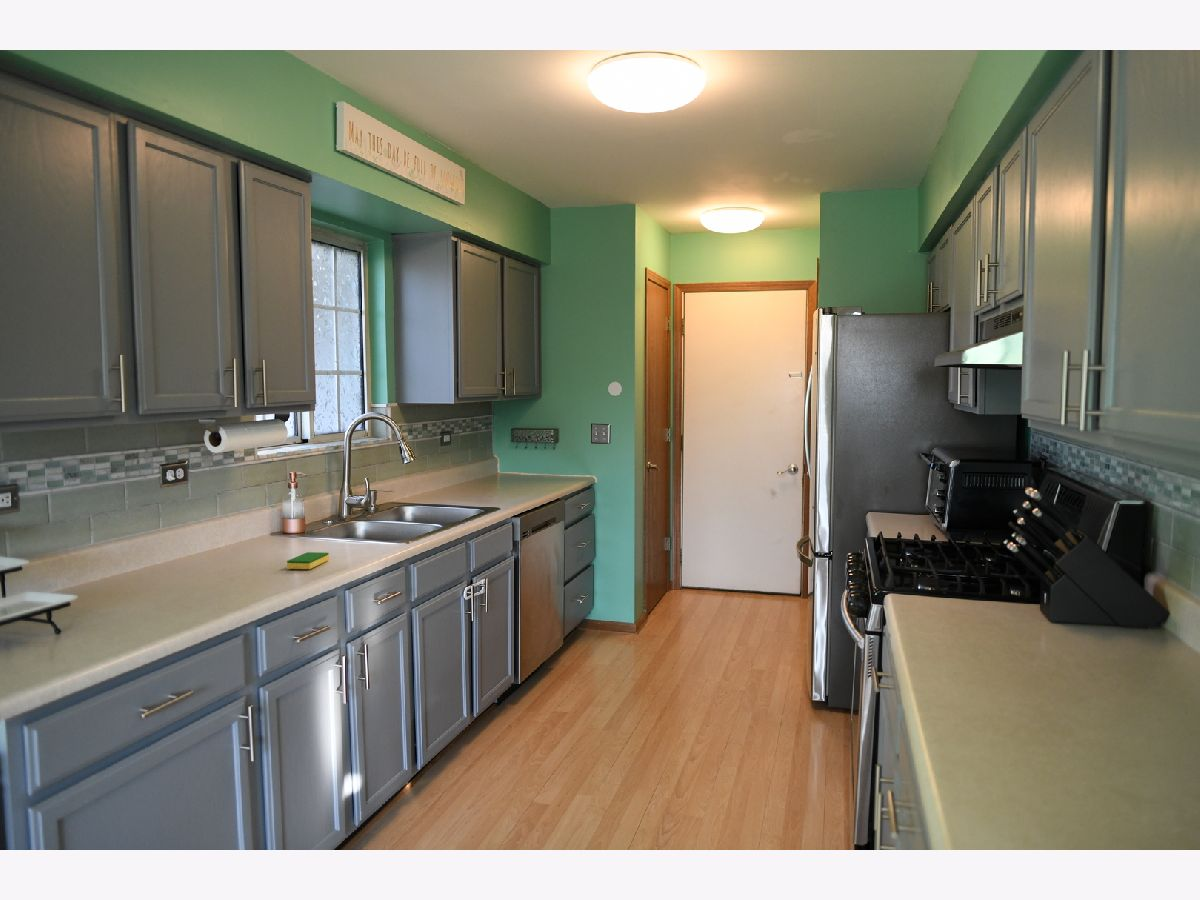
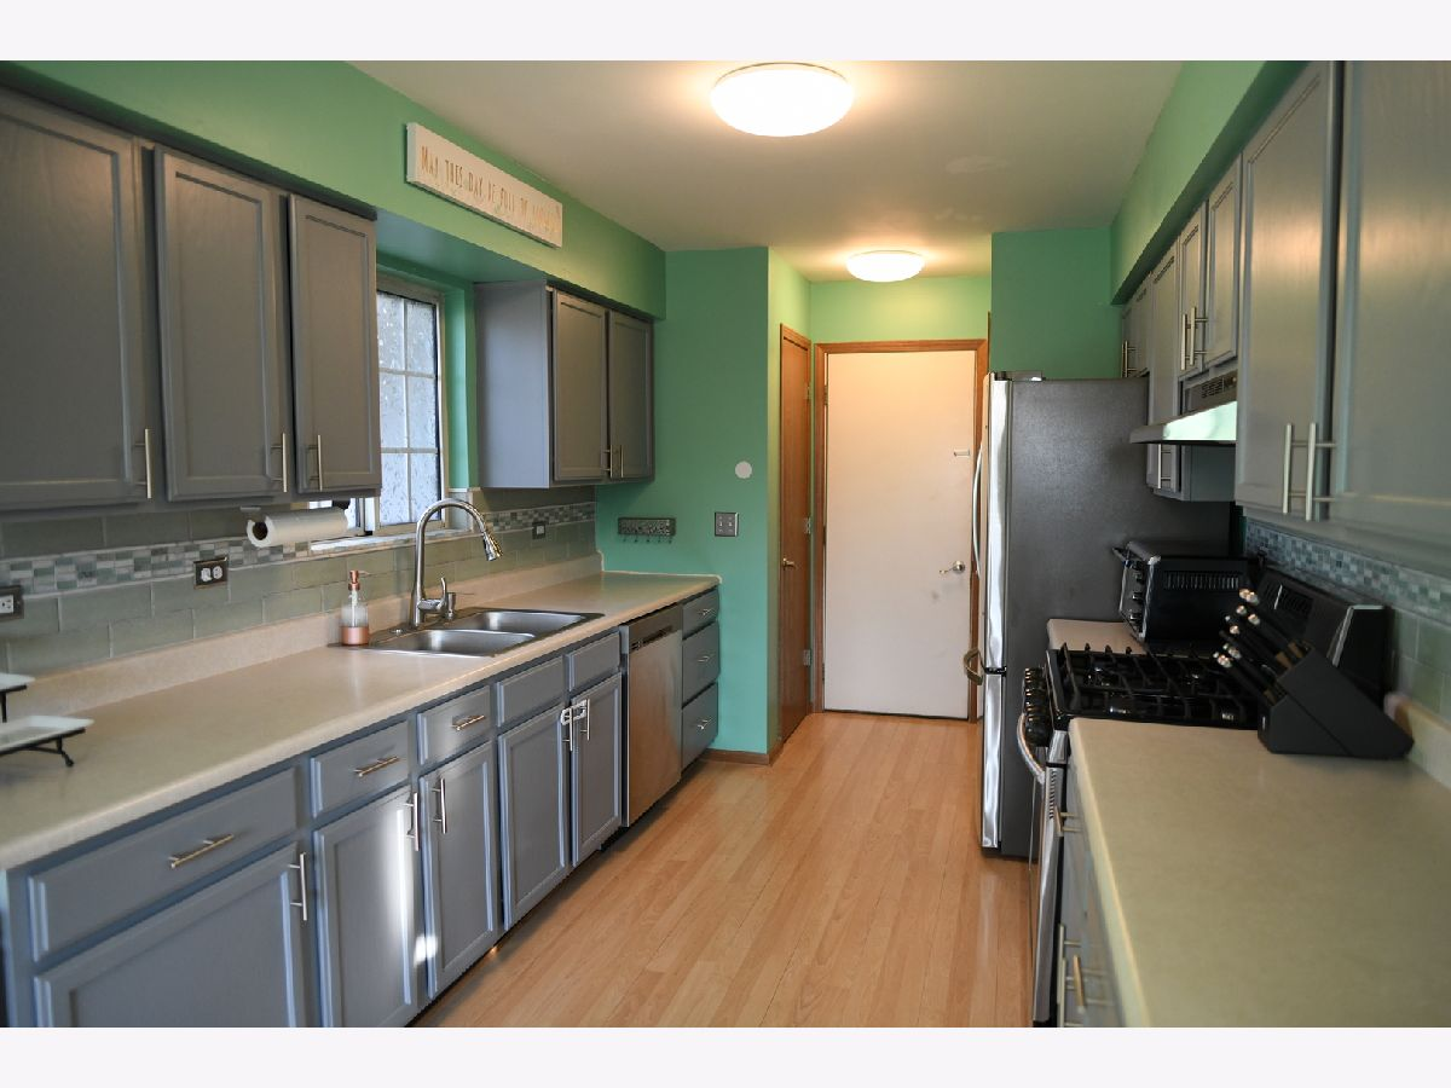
- dish sponge (308, 560)
